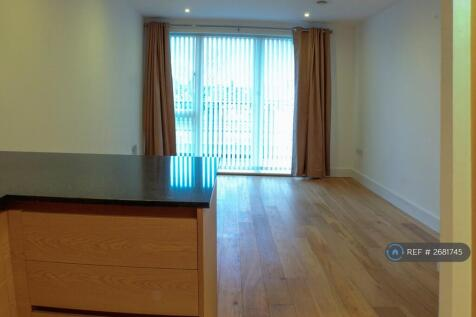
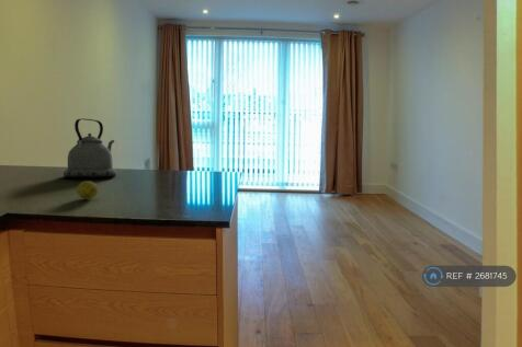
+ kettle (90, 148)
+ fruit (87, 189)
